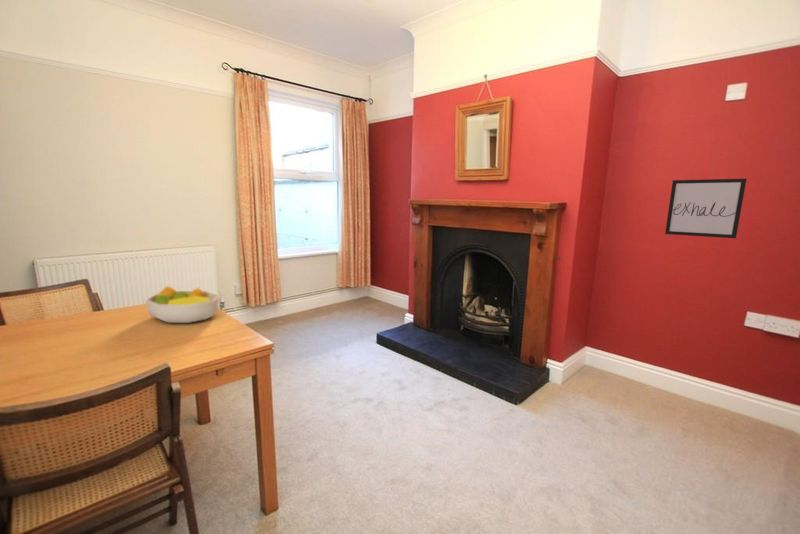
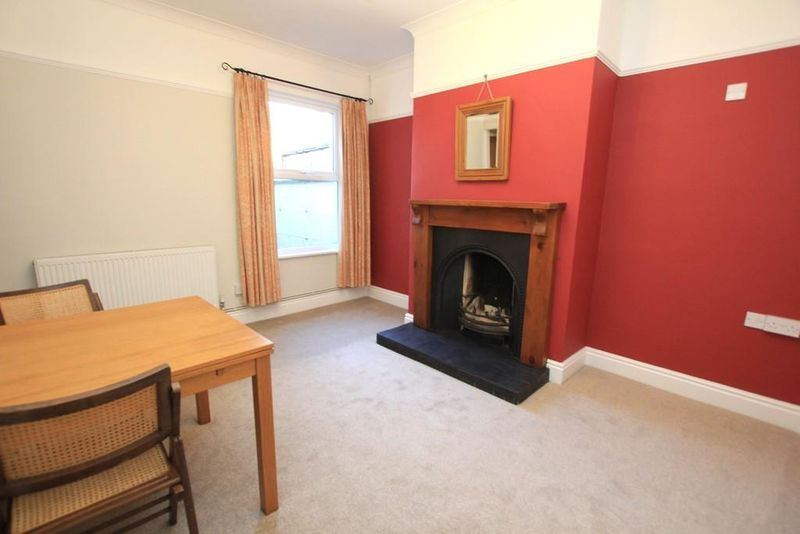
- wall art (703, 208)
- fruit bowl (184, 302)
